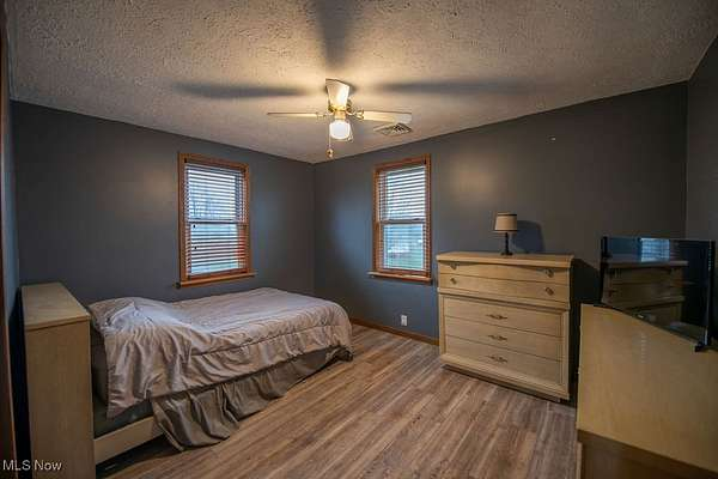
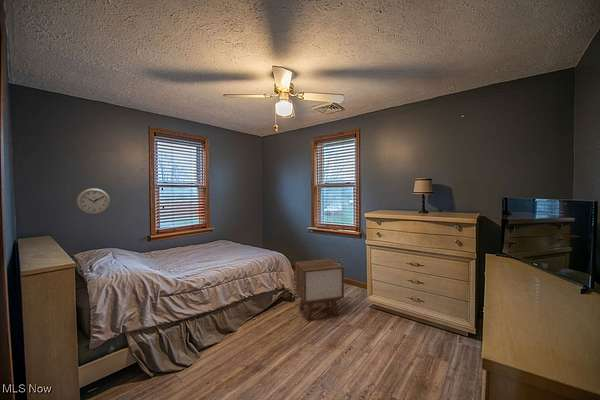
+ nightstand (318, 287)
+ wall clock (94, 201)
